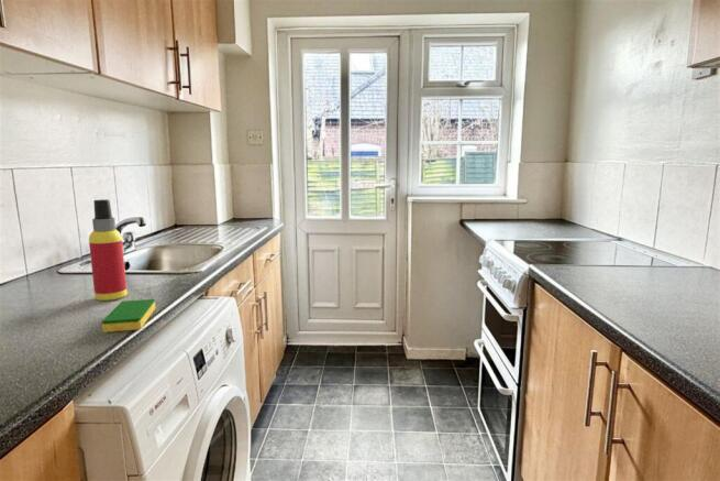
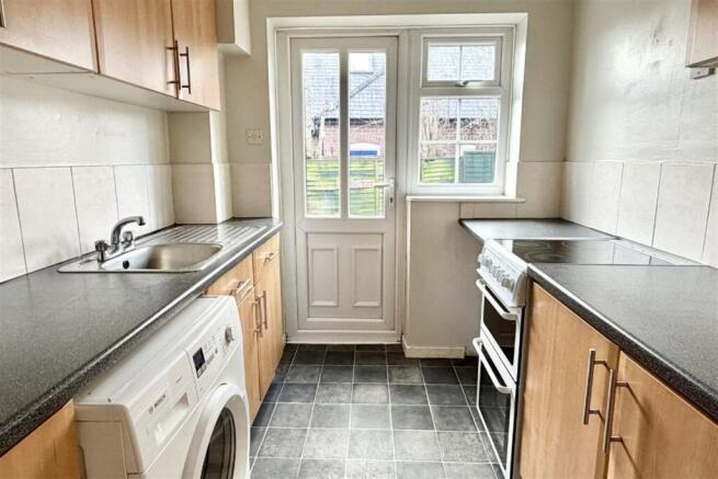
- dish sponge (130, 314)
- spray bottle (107, 249)
